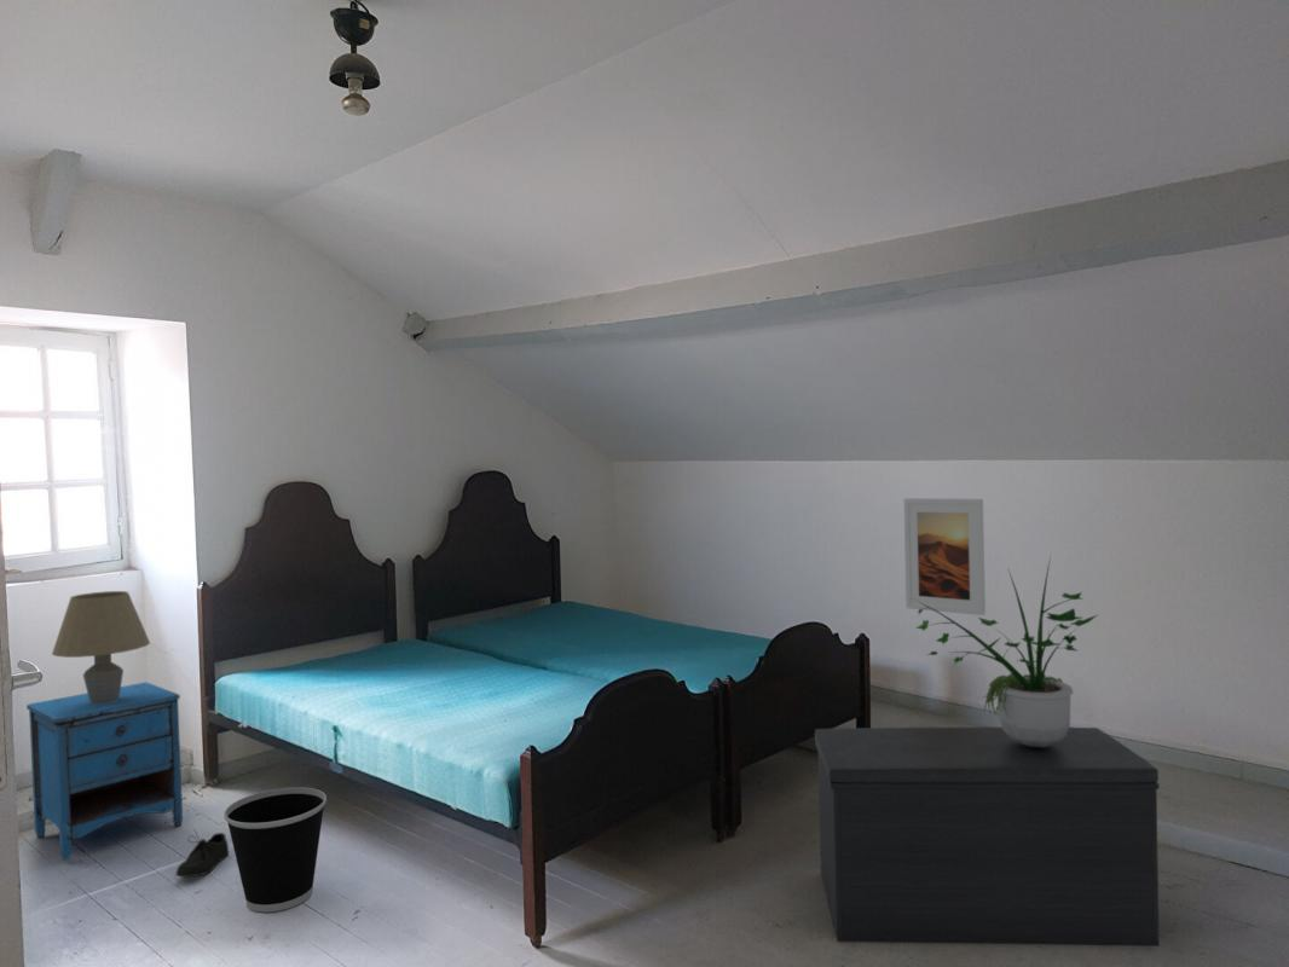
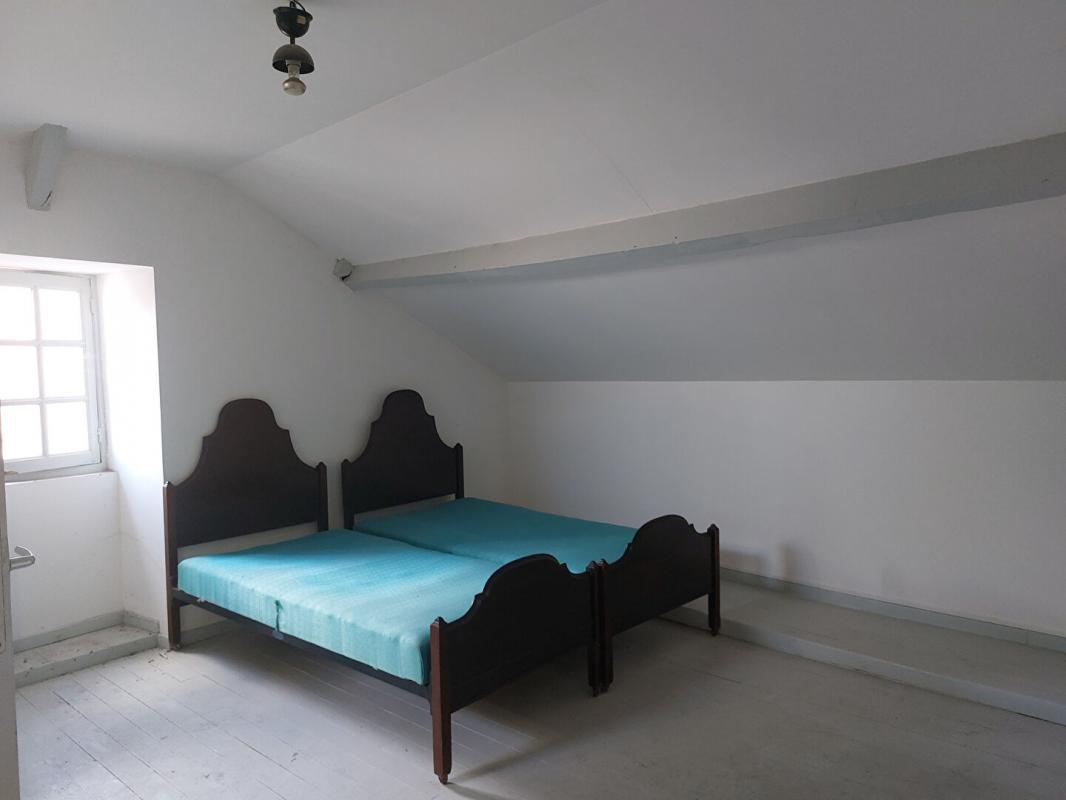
- potted plant (1005, 644)
- table lamp (102, 647)
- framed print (943, 555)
- bench (973, 827)
- shoe (200, 850)
- nightstand (106, 765)
- wastebasket (277, 850)
